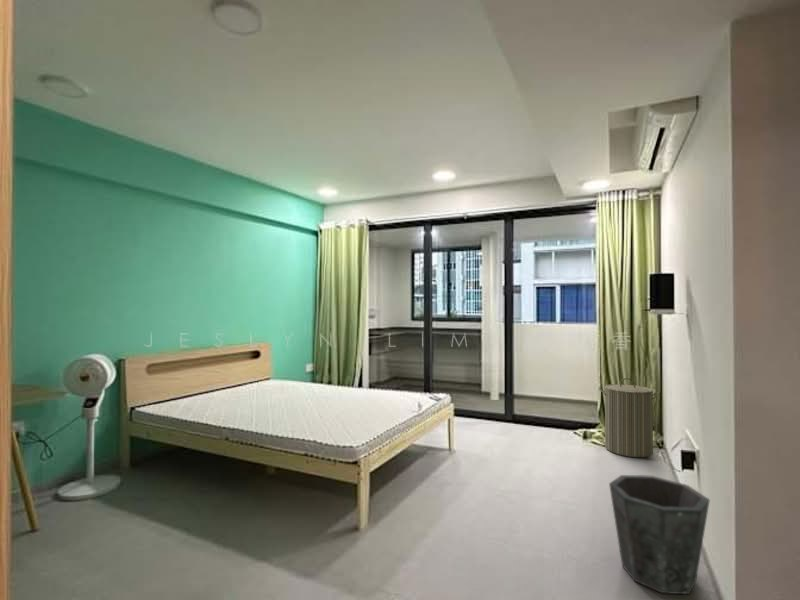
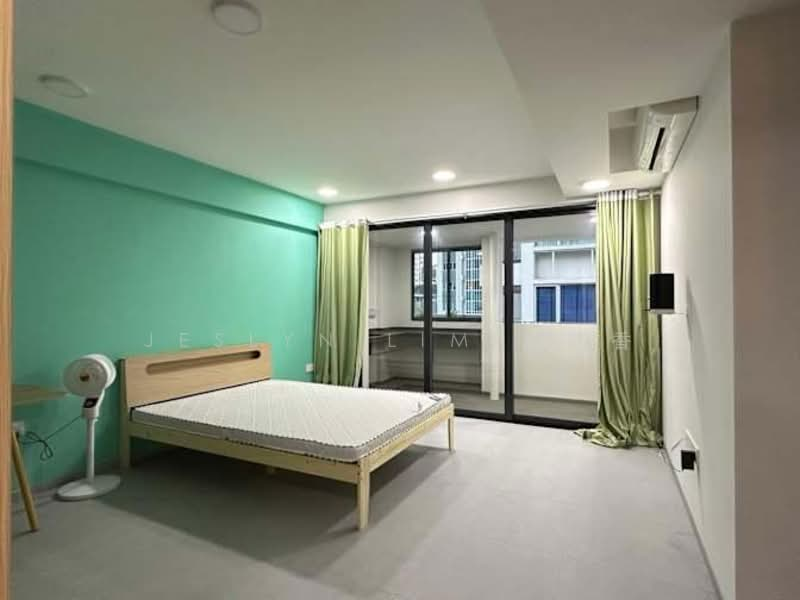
- laundry hamper (628, 414)
- waste bin (657, 532)
